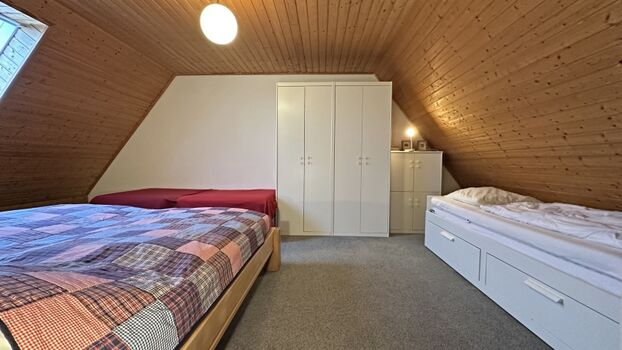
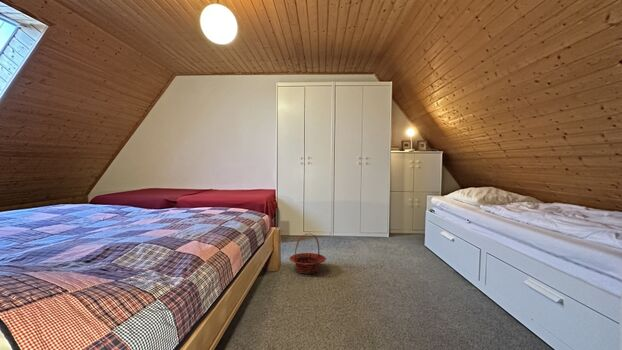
+ basket (307, 253)
